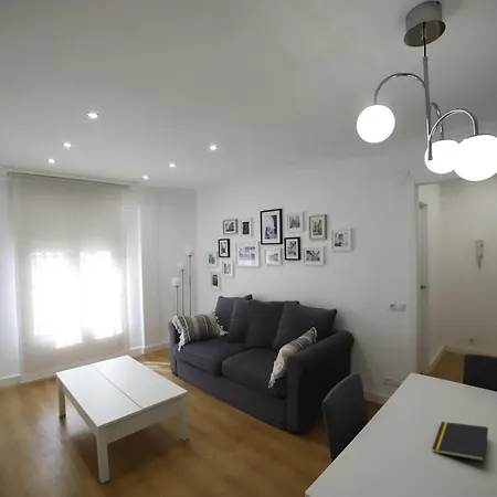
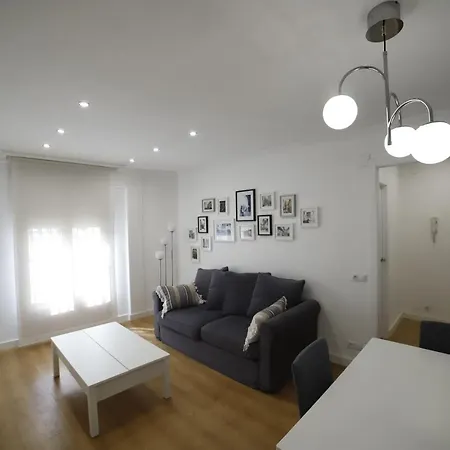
- notepad (461, 438)
